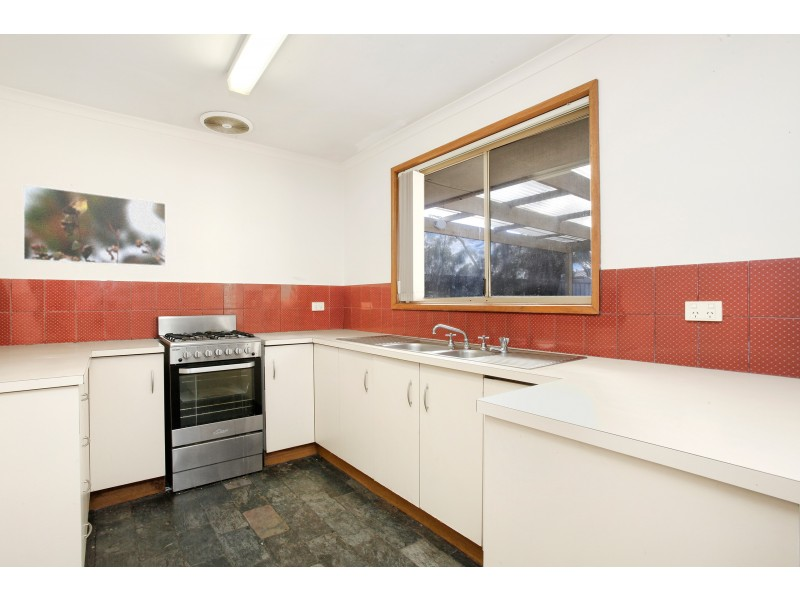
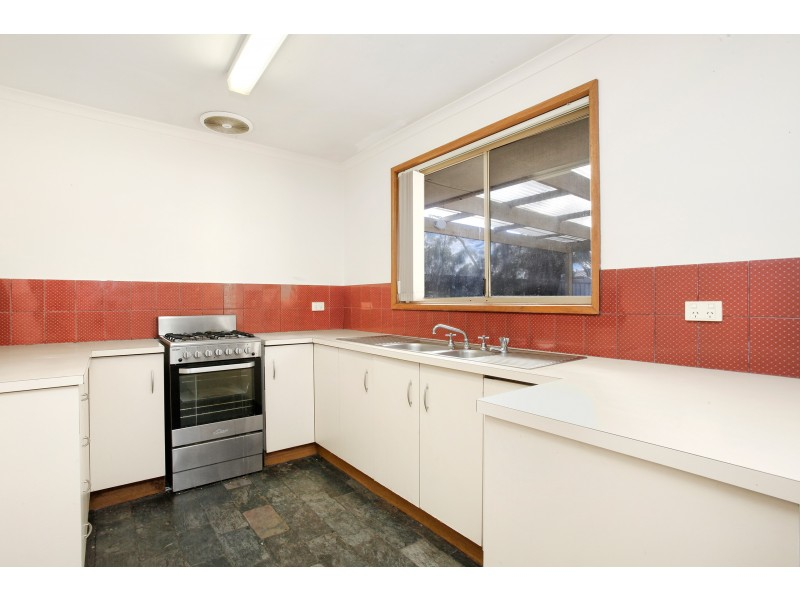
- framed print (100, 229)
